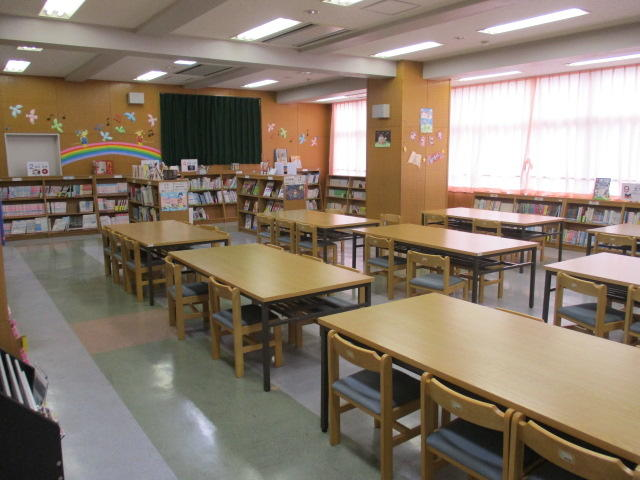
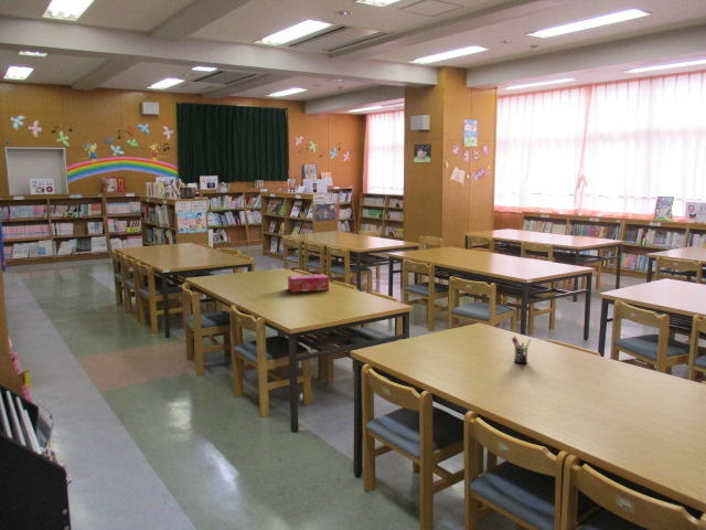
+ tissue box (308, 283)
+ pen holder (520, 349)
